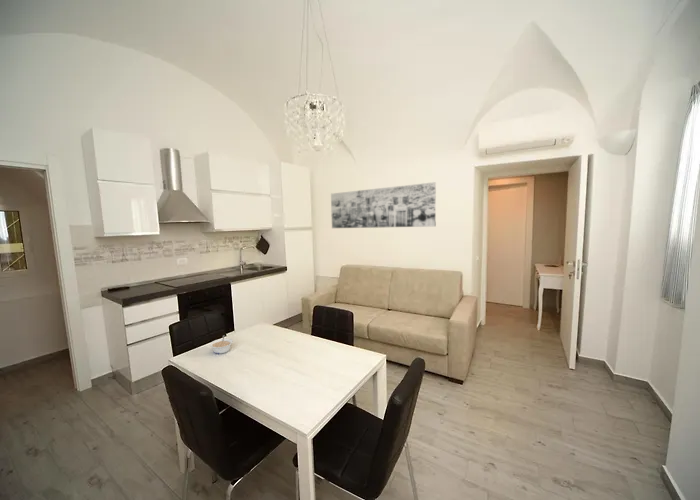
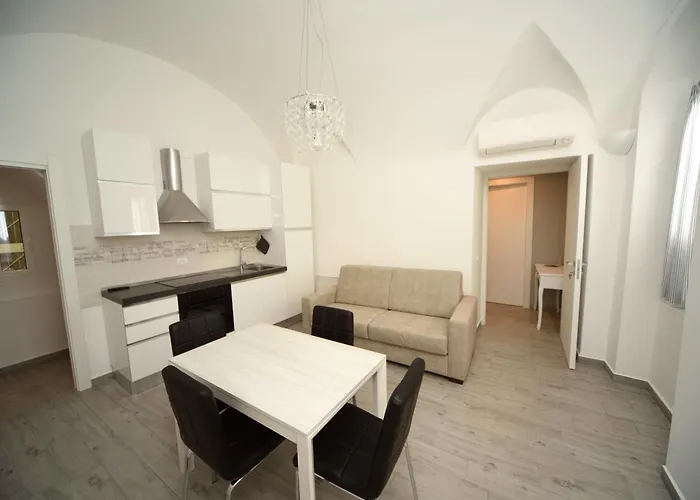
- wall art (377, 208)
- legume (221, 345)
